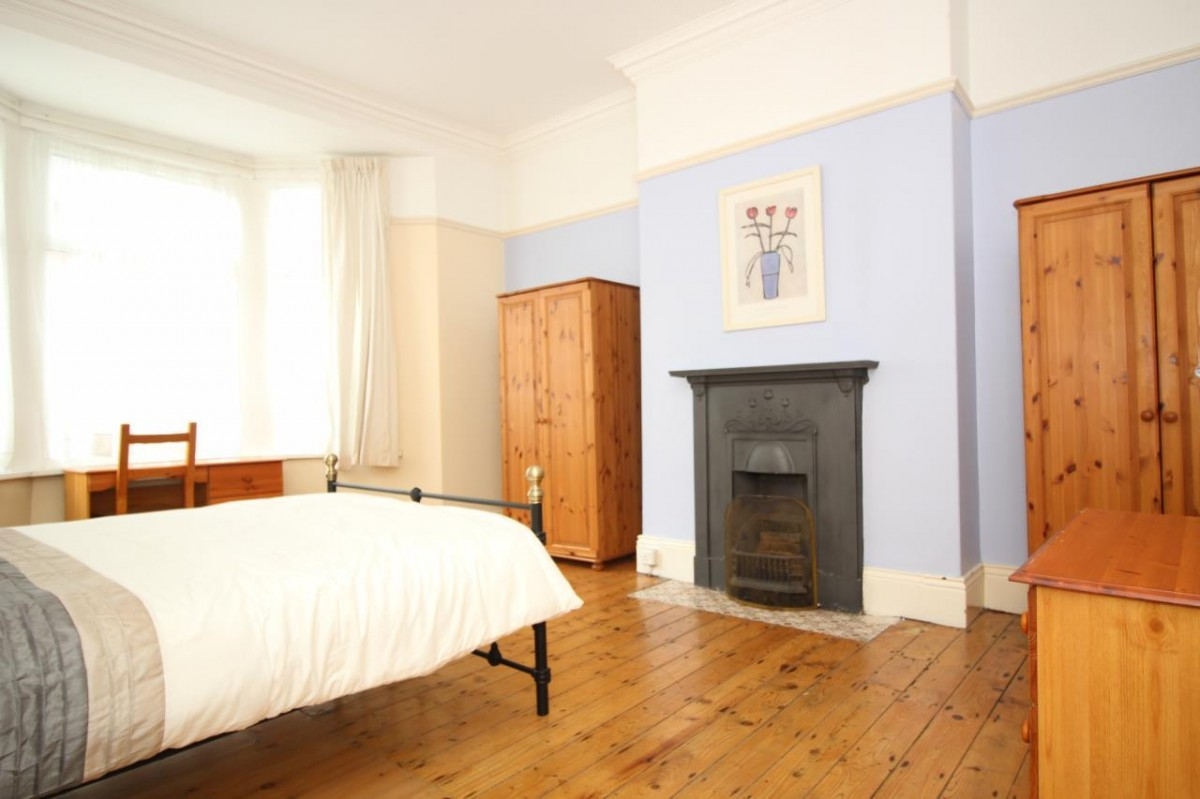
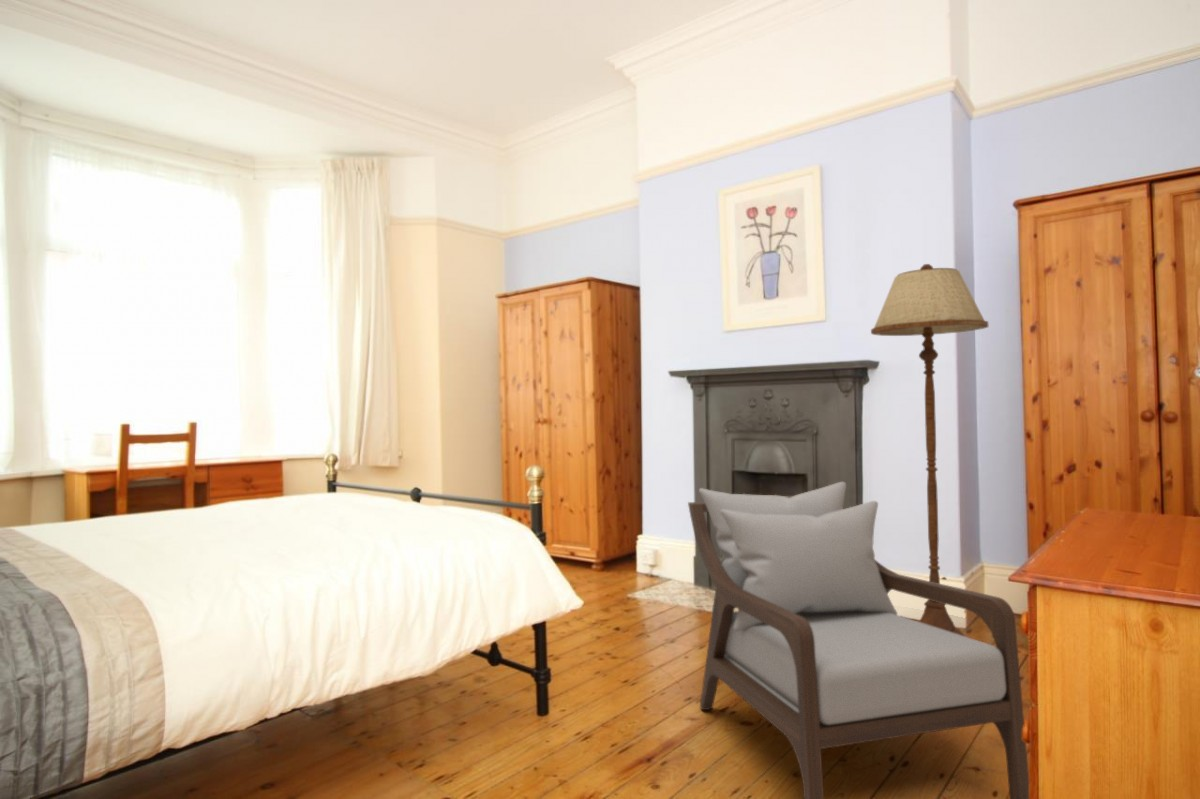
+ armchair (824, 619)
+ floor lamp (931, 450)
